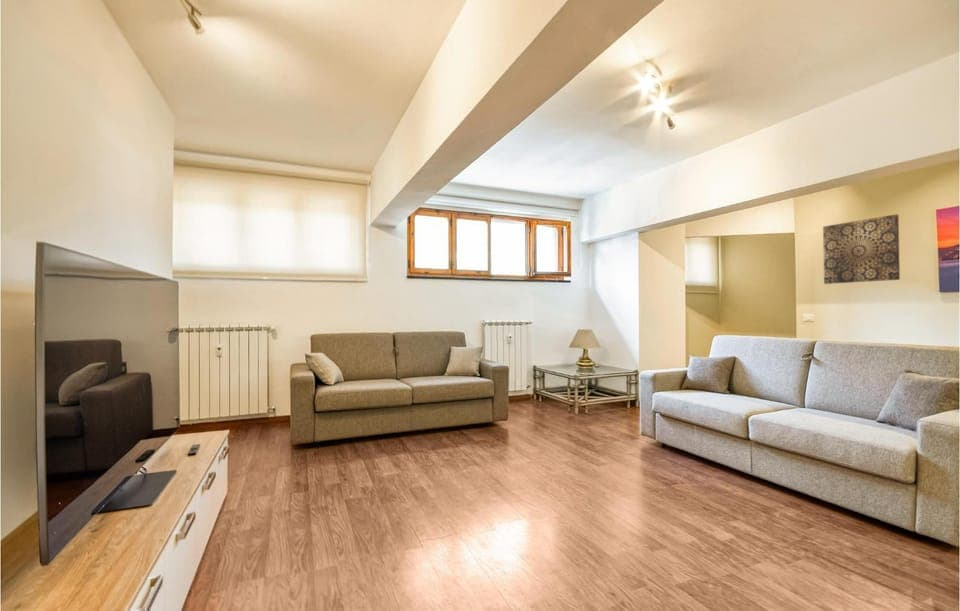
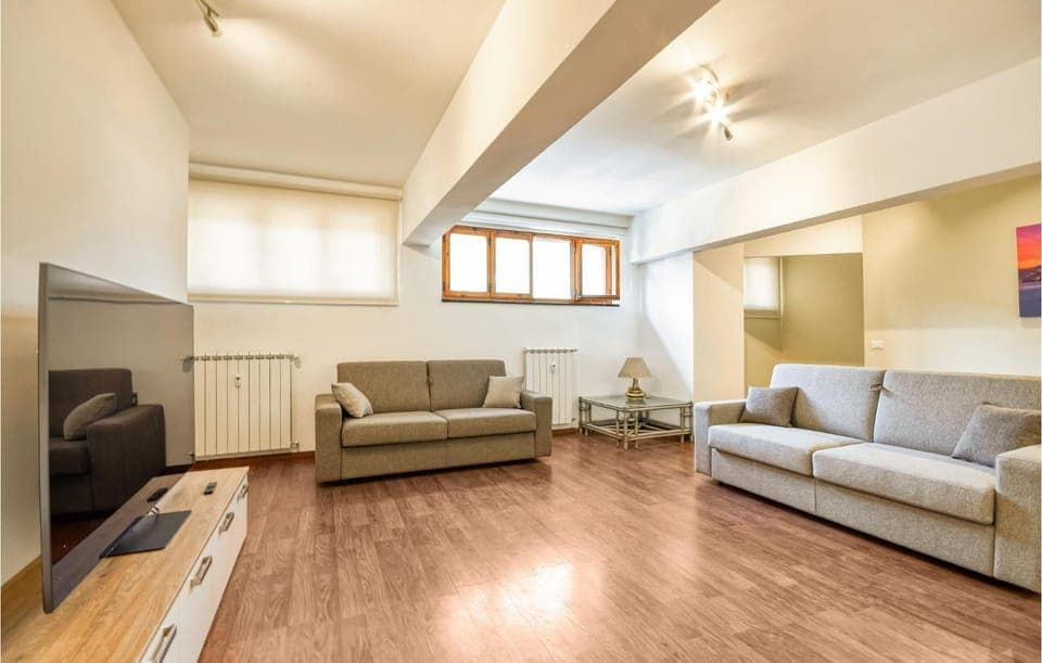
- wall art (858, 251)
